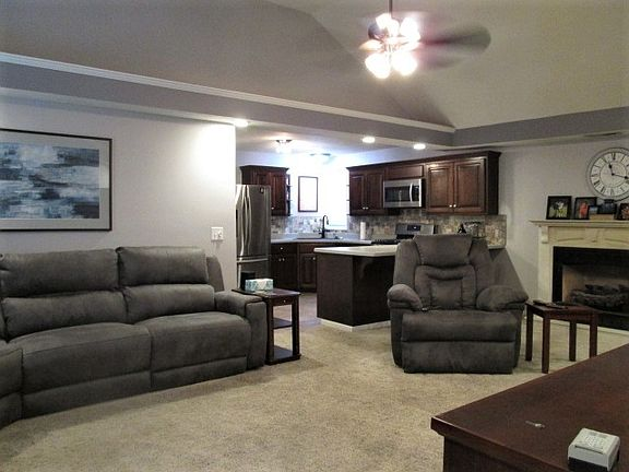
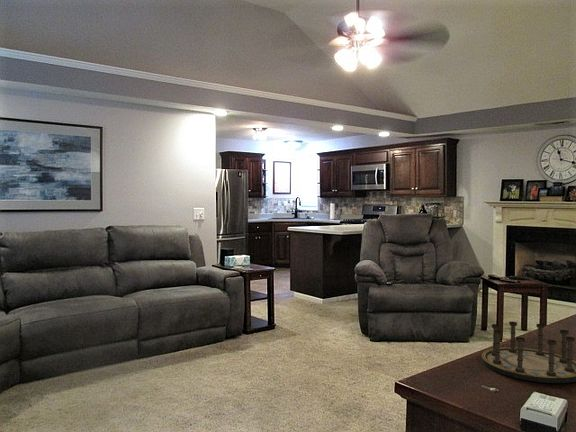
+ board game (530, 349)
